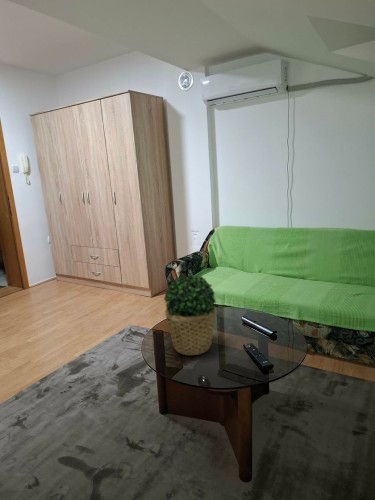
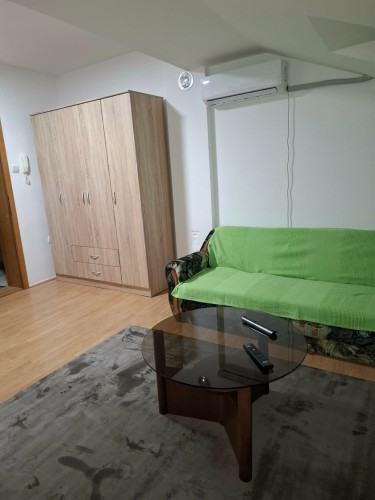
- potted plant (190, 312)
